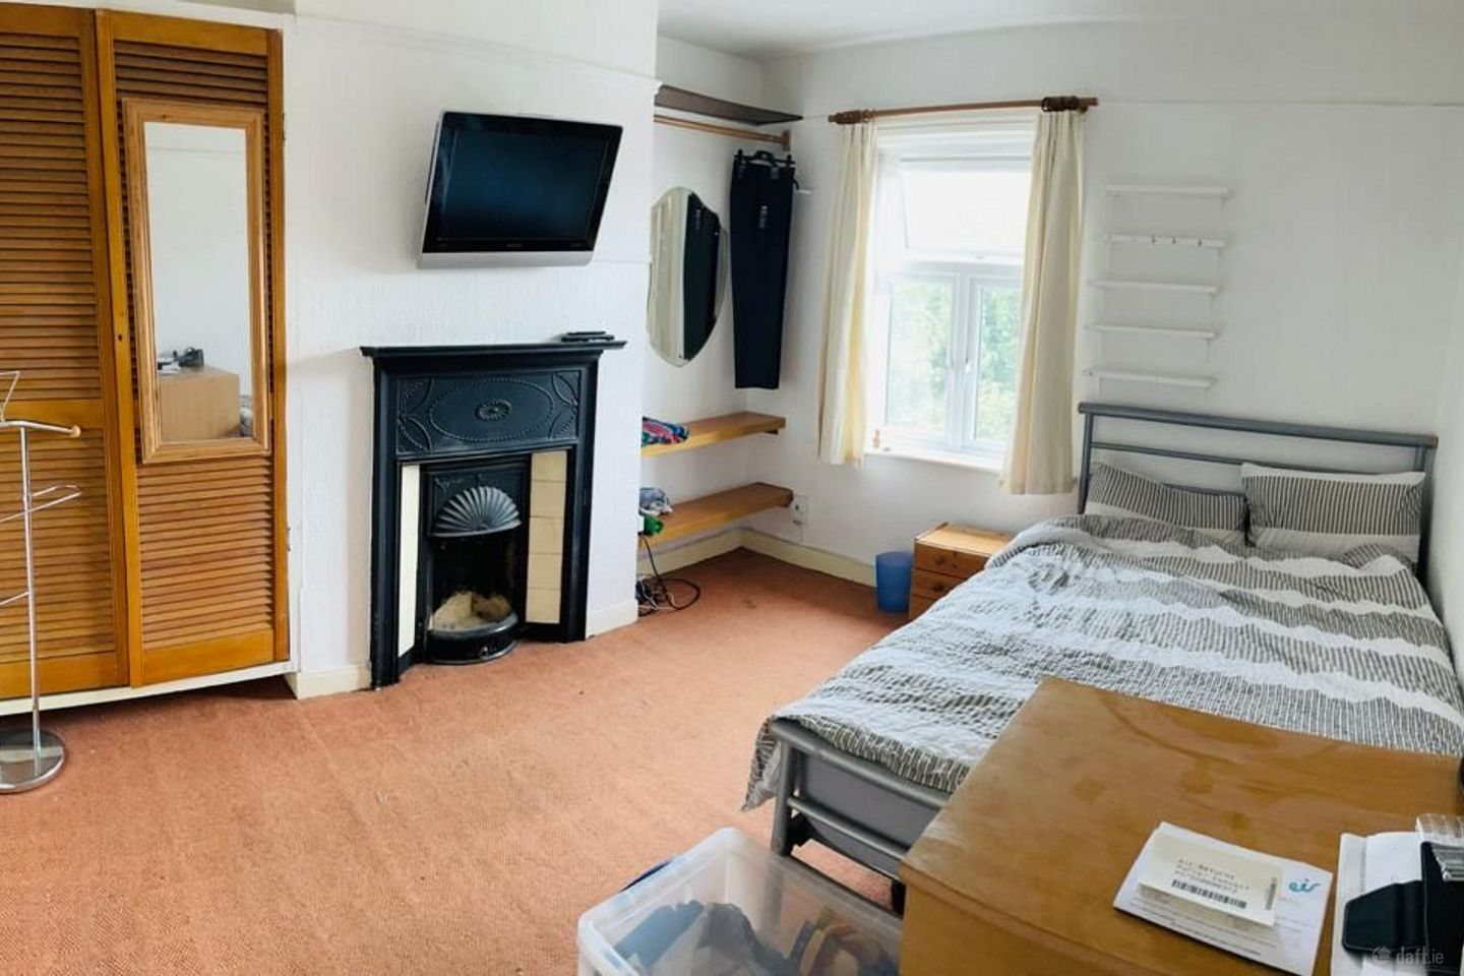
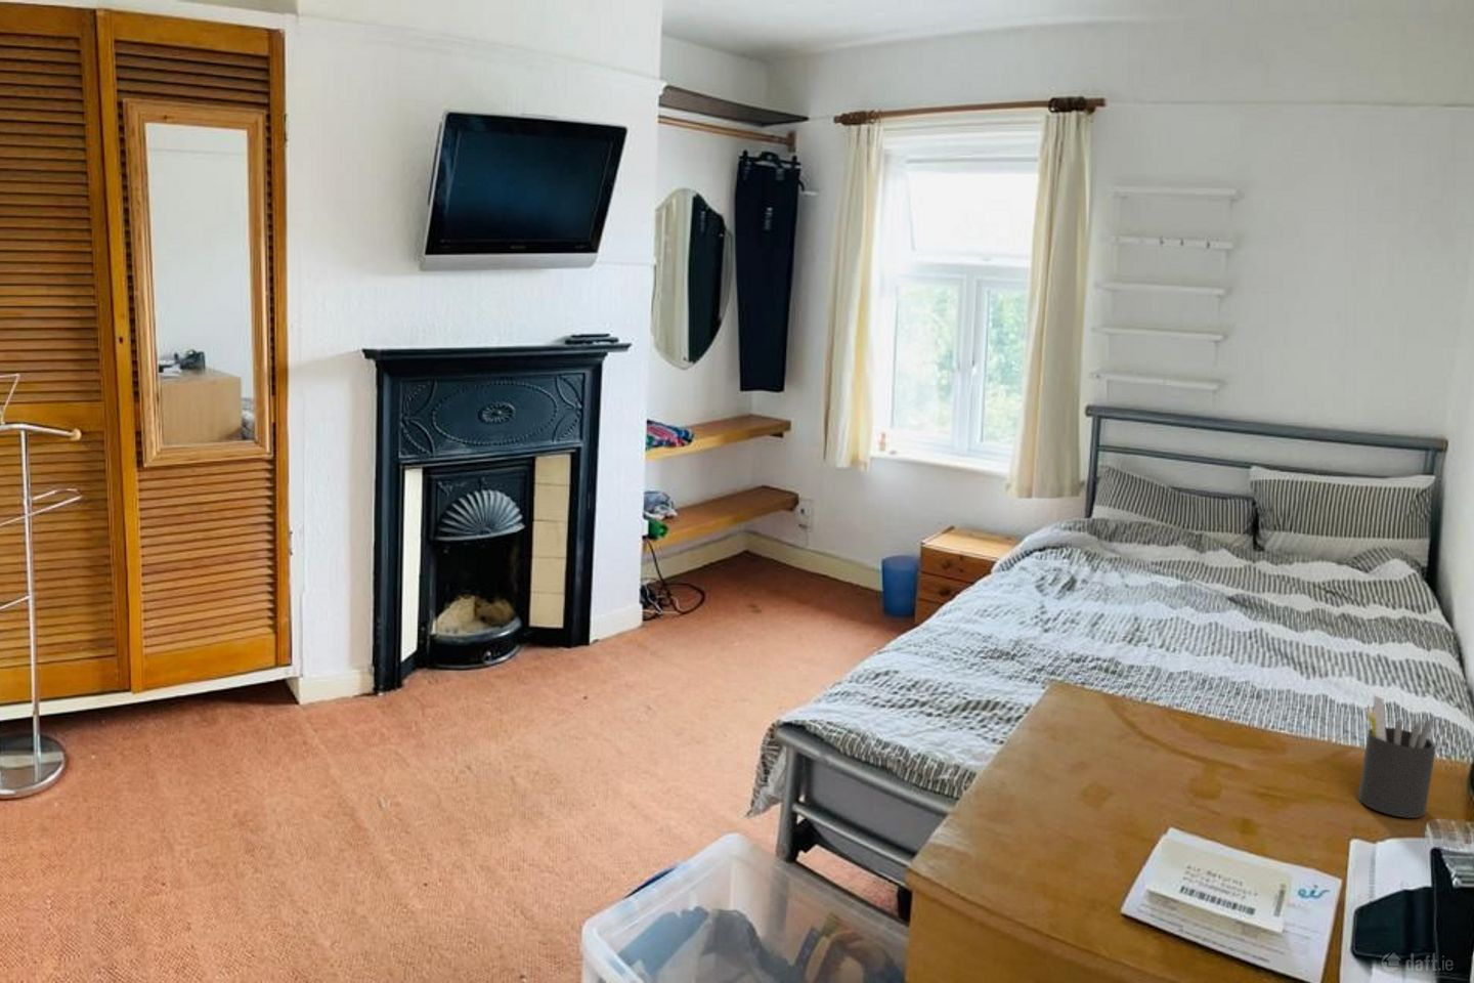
+ pen holder (1396, 749)
